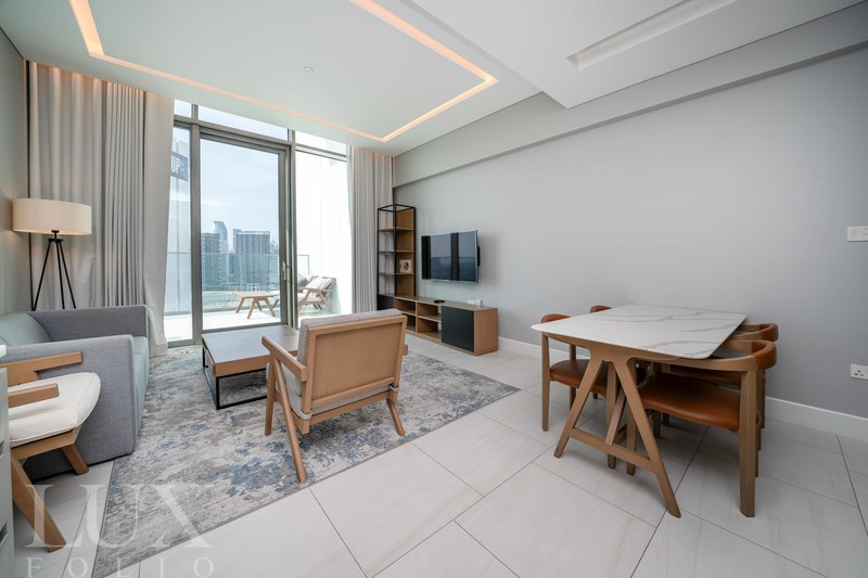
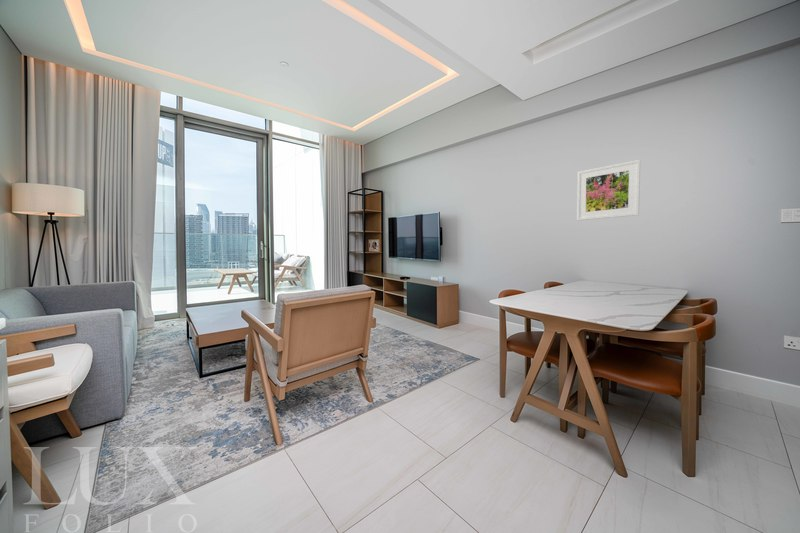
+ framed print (606, 192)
